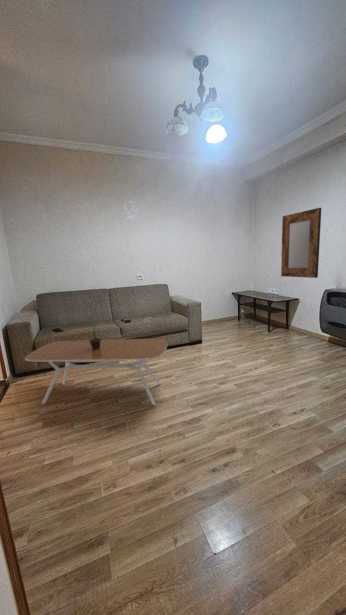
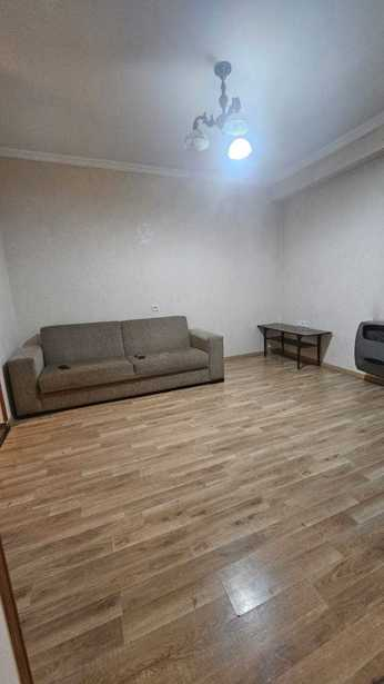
- coffee table (101, 367)
- home mirror (299, 245)
- potted plant (95, 336)
